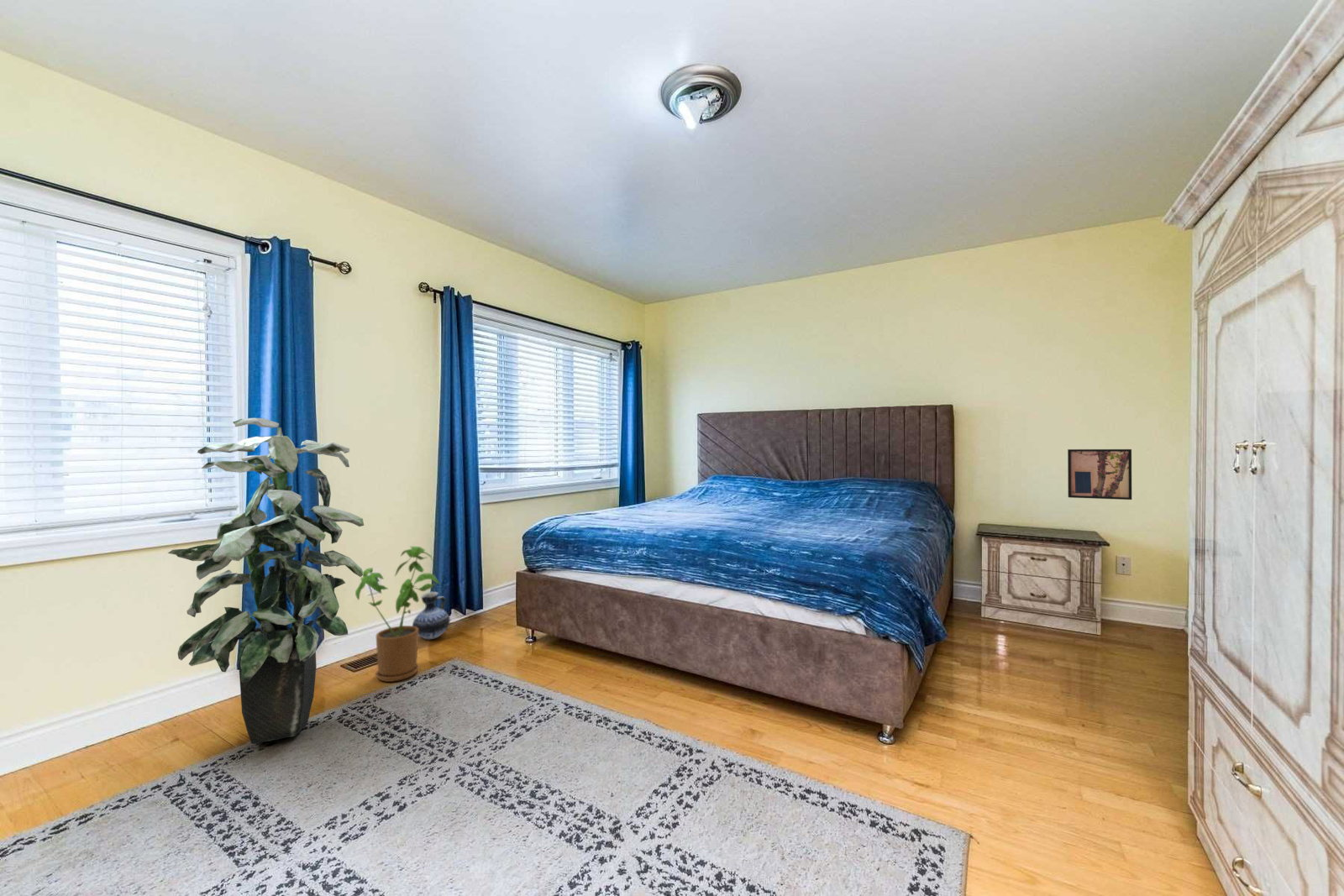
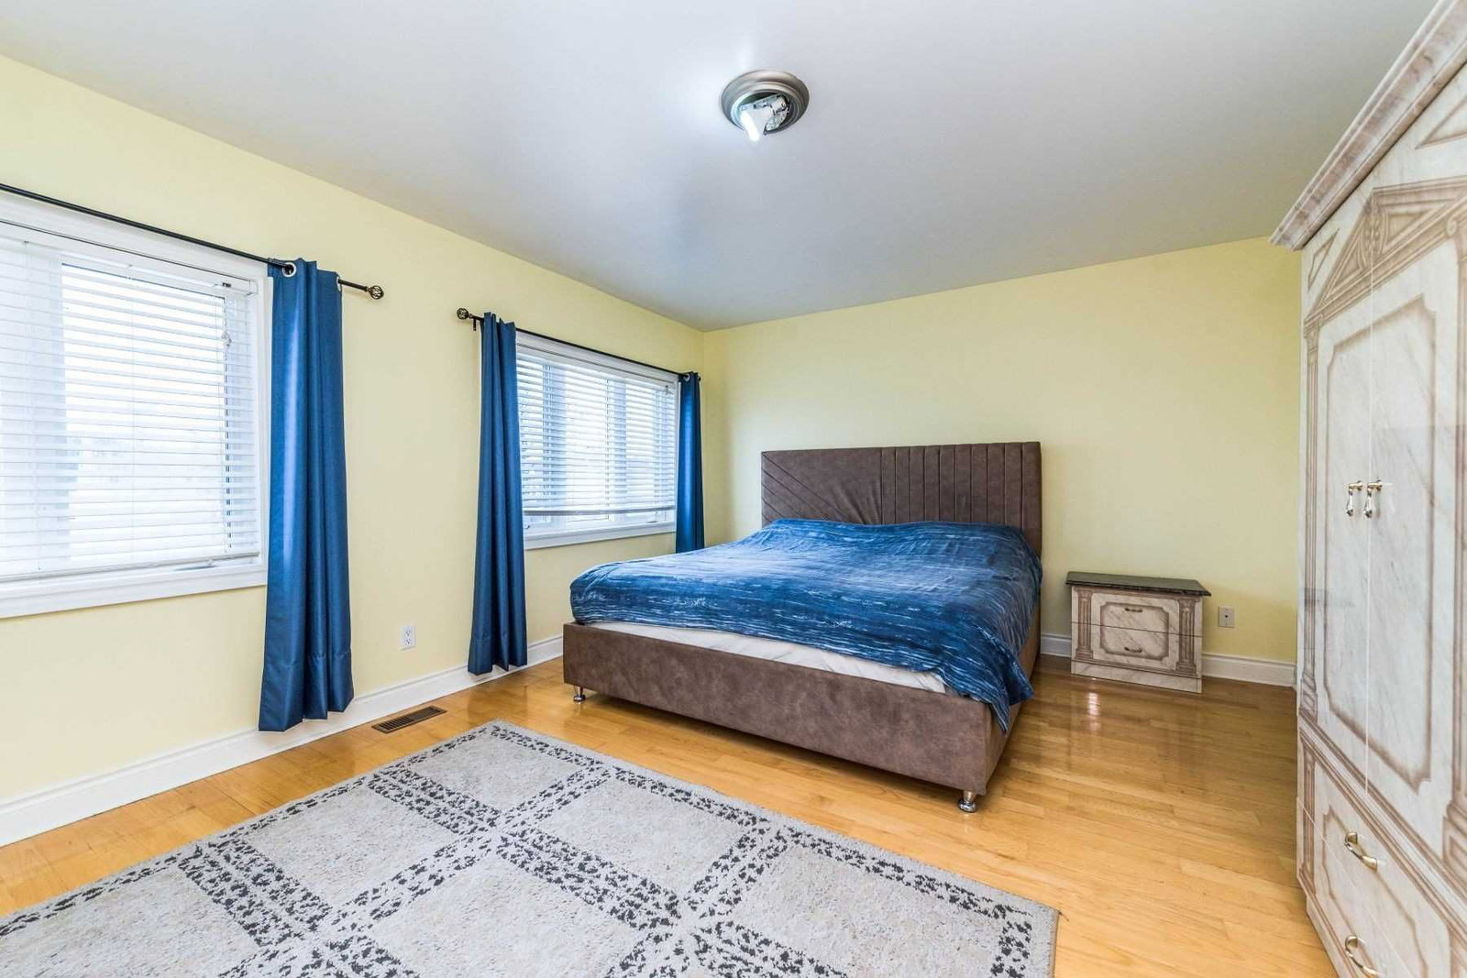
- house plant (403, 611)
- wall art (1099, 474)
- ceramic jug (431, 615)
- indoor plant (270, 574)
